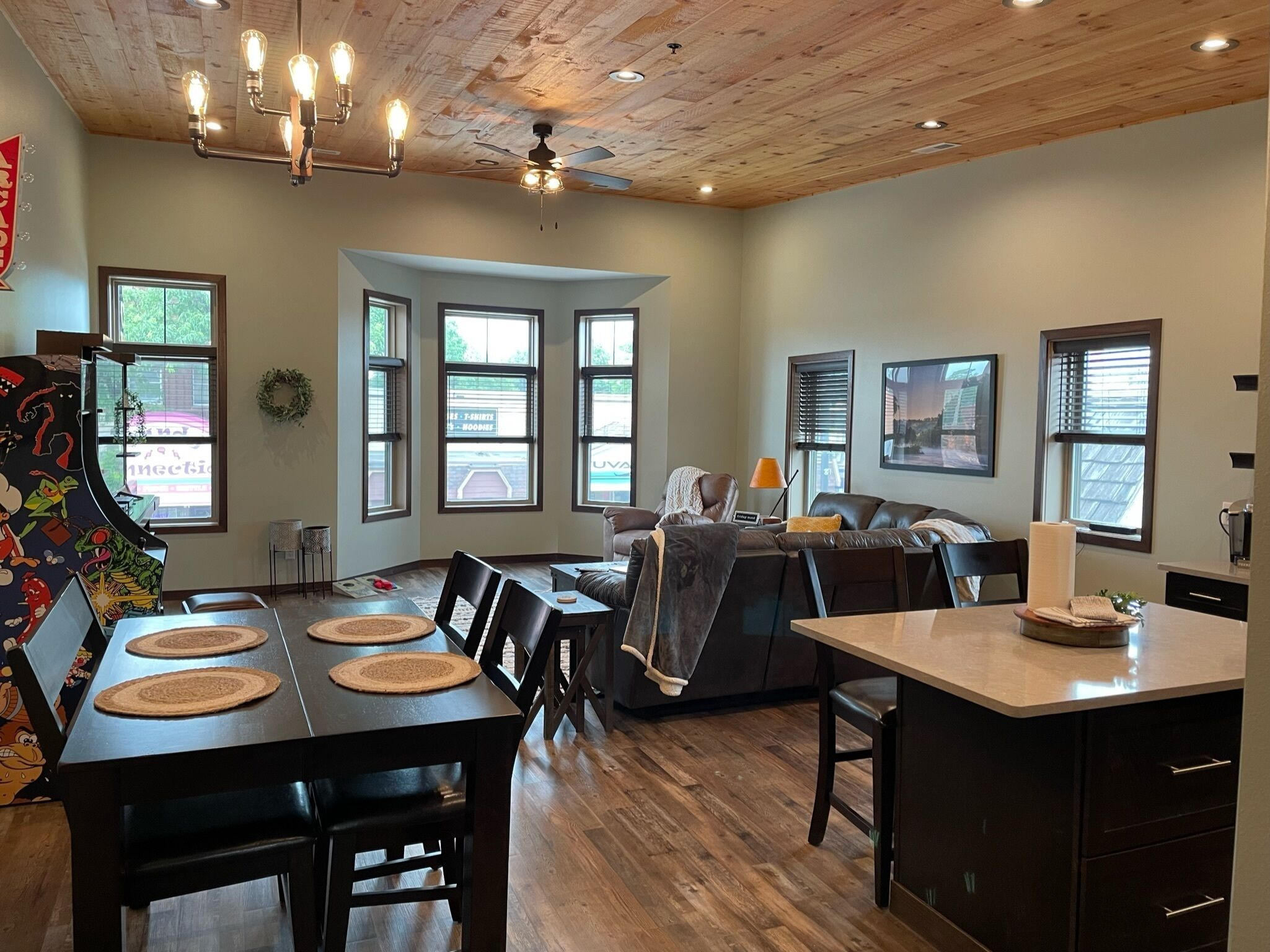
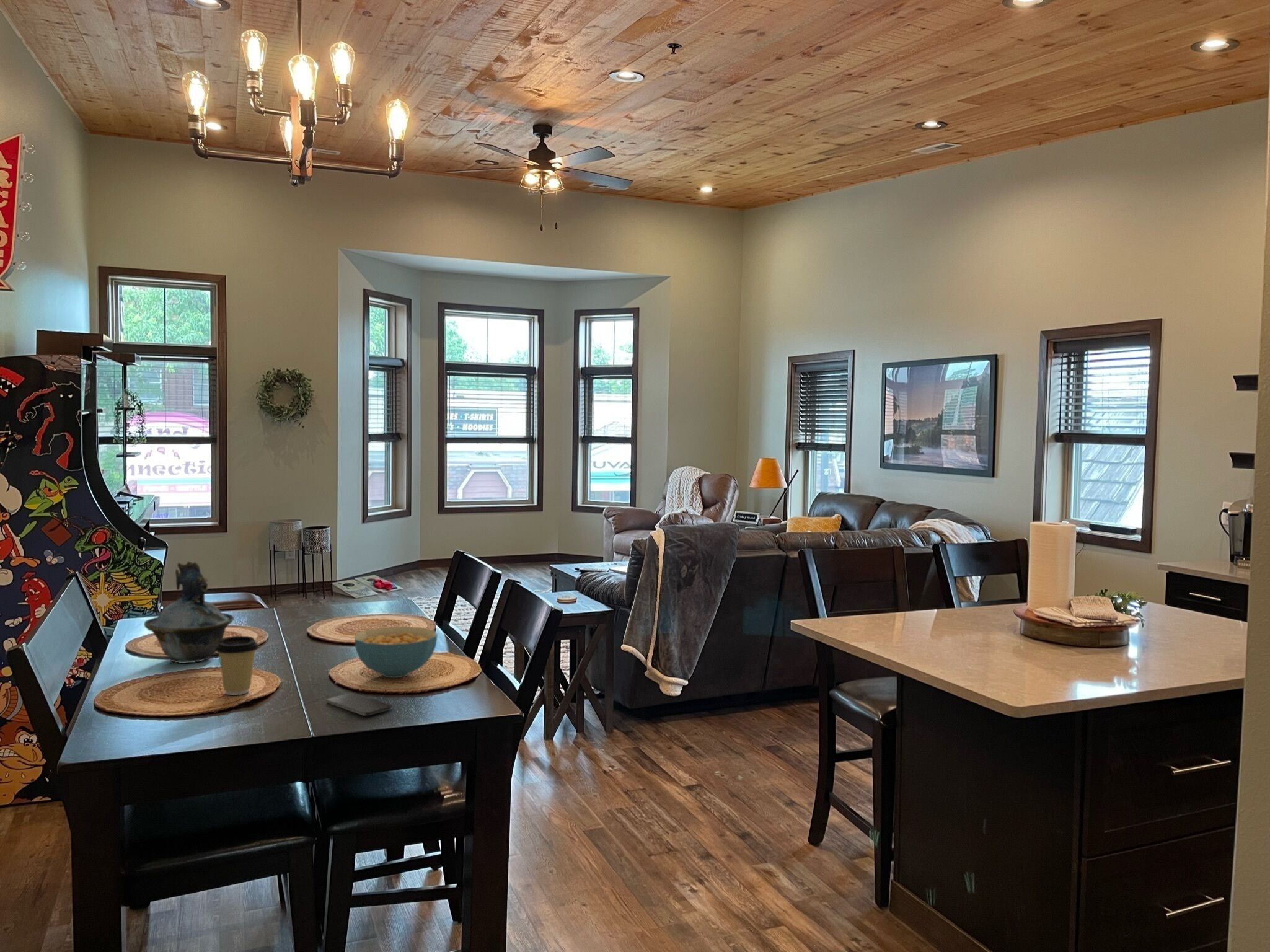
+ coffee cup (237, 666)
+ cereal bowl (395, 654)
+ smartphone (359, 703)
+ ceramic bowl (190, 609)
